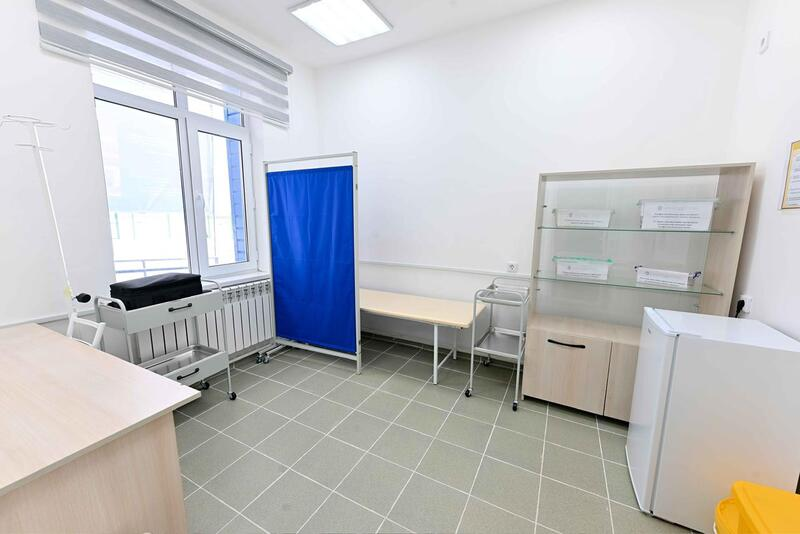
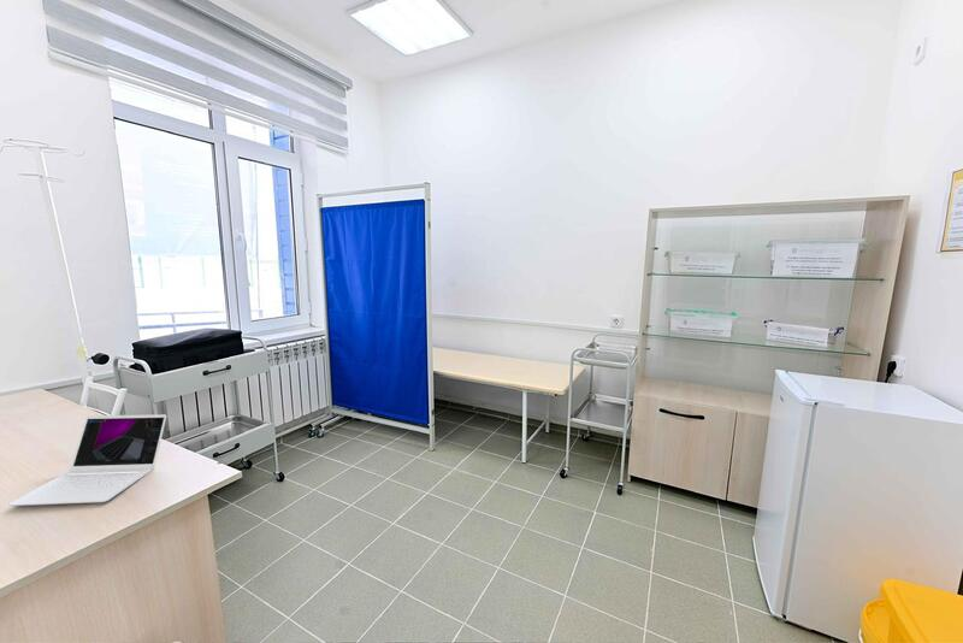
+ laptop (95, 452)
